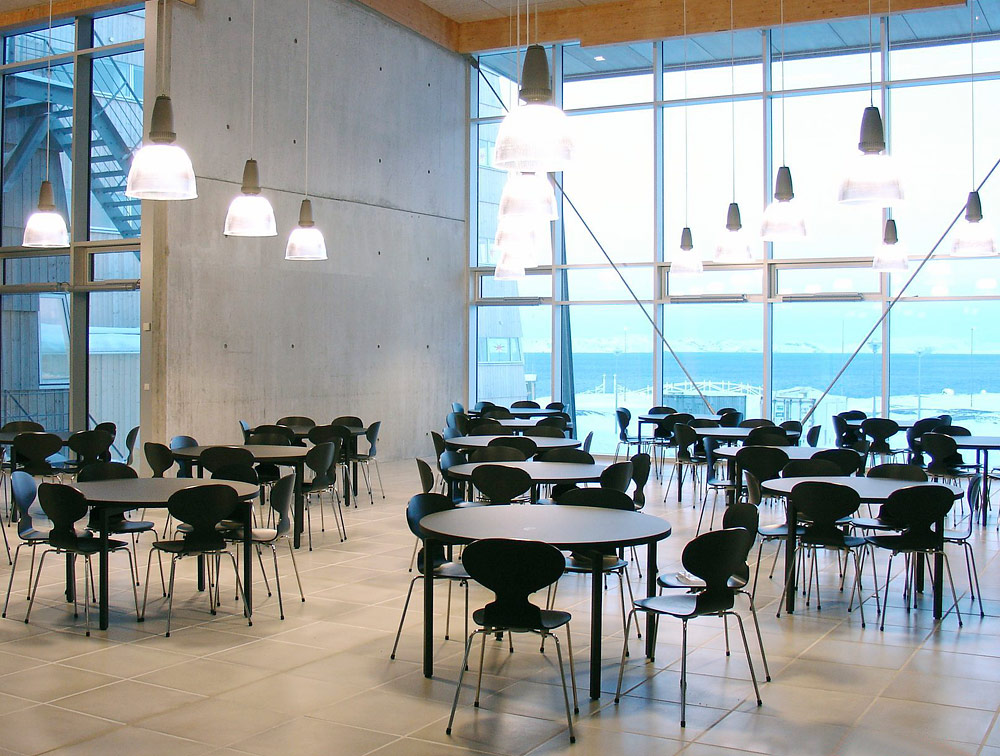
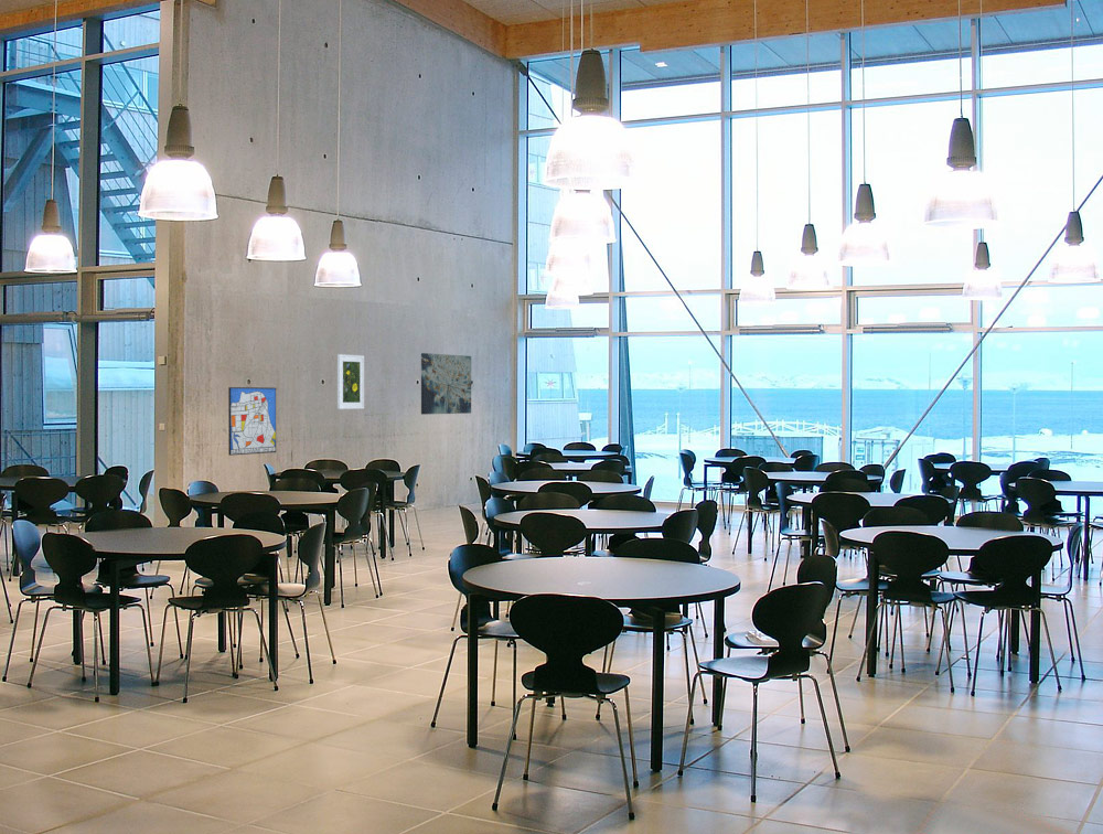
+ wall art (253, 420)
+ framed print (351, 382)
+ wall art (447, 384)
